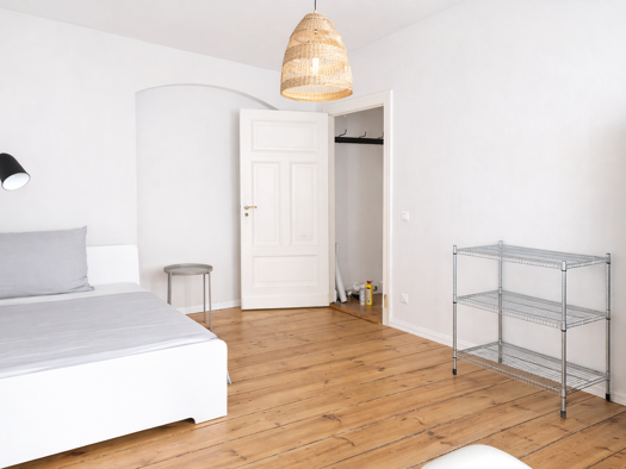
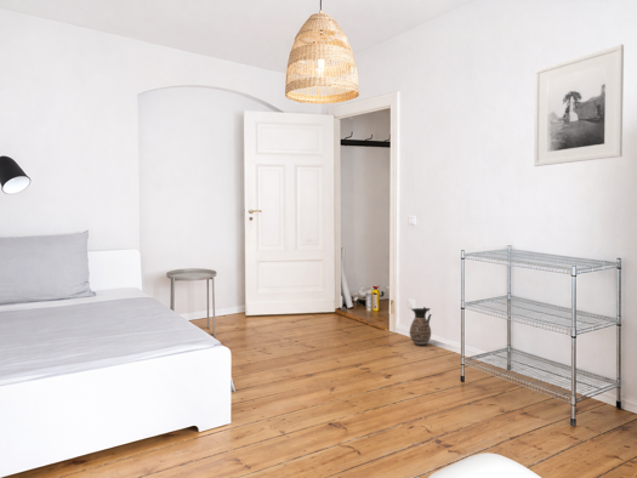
+ ceramic jug (420, 325)
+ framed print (575, 109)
